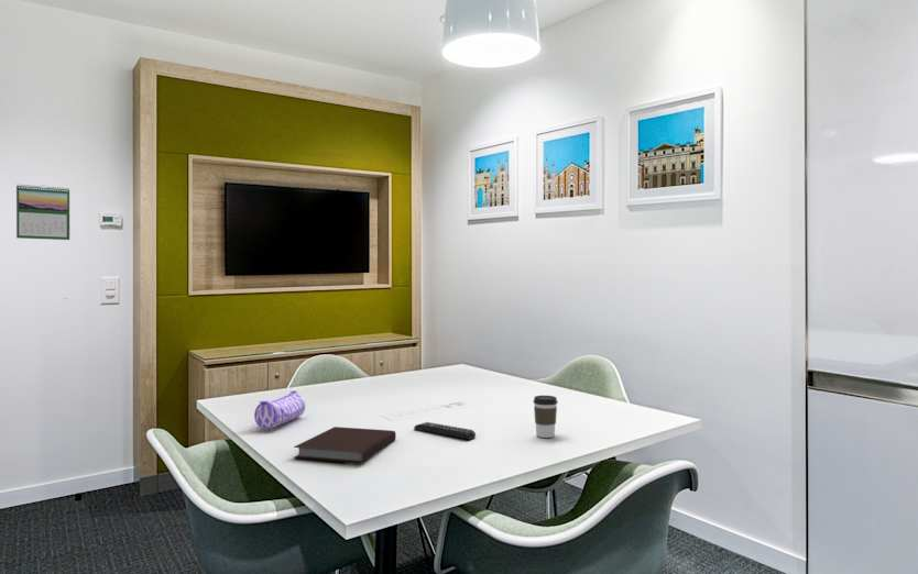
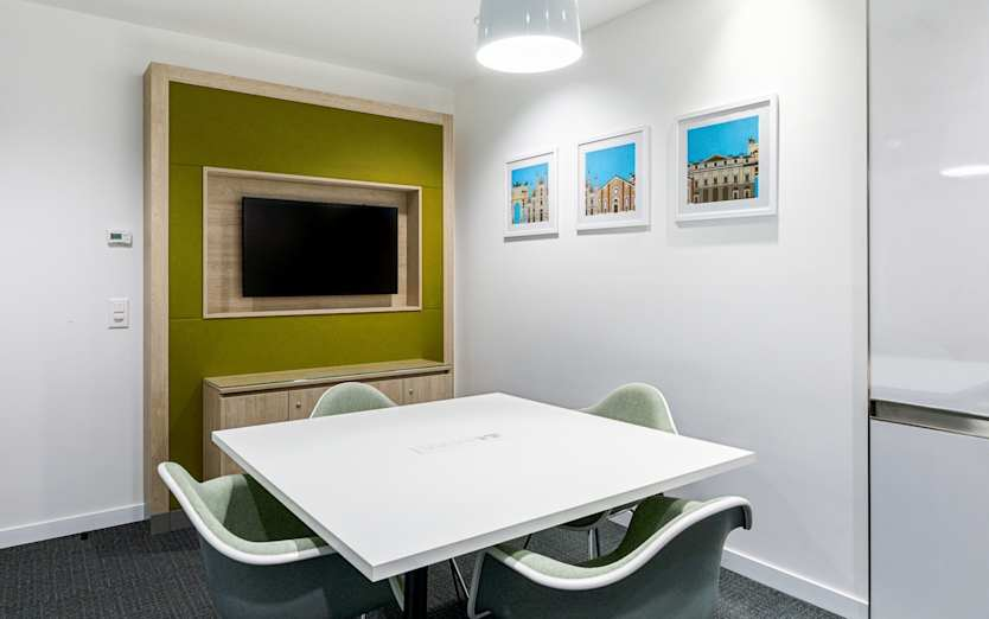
- remote control (444, 430)
- pencil case (281, 409)
- coffee cup (545, 416)
- notebook (347, 443)
- calendar (43, 211)
